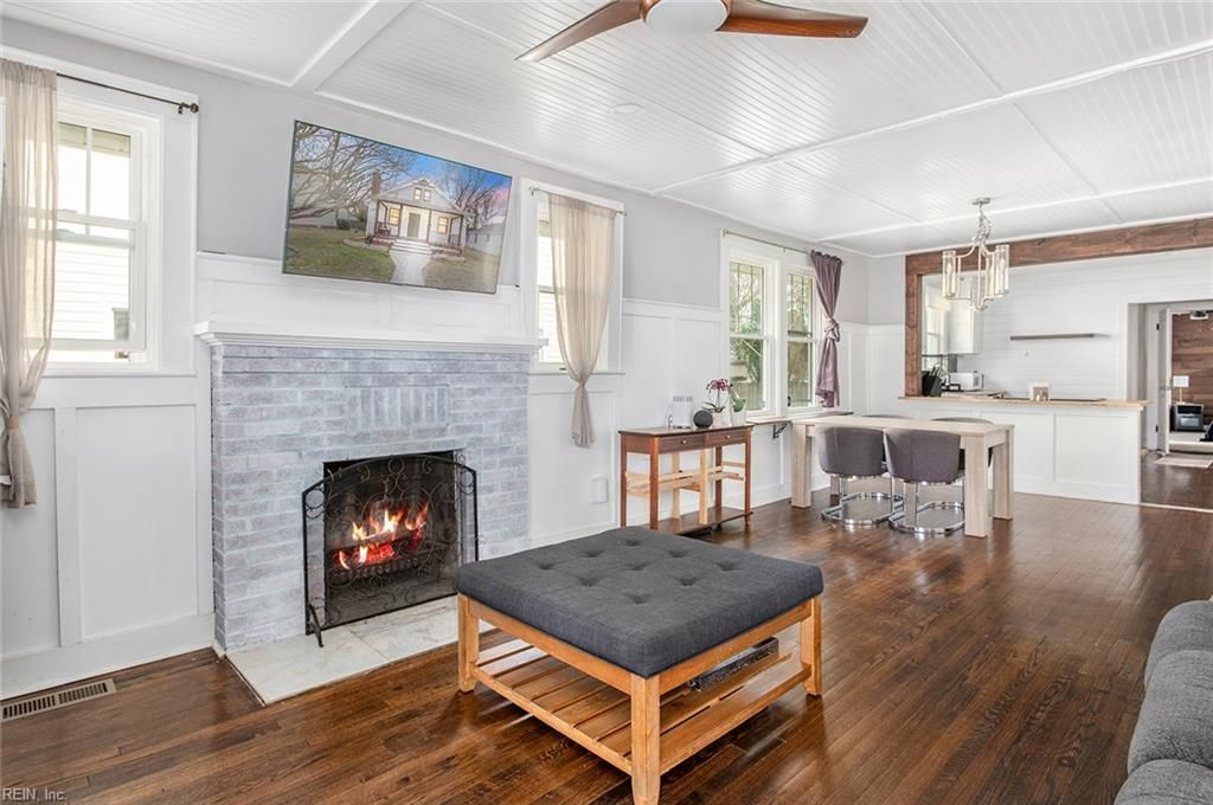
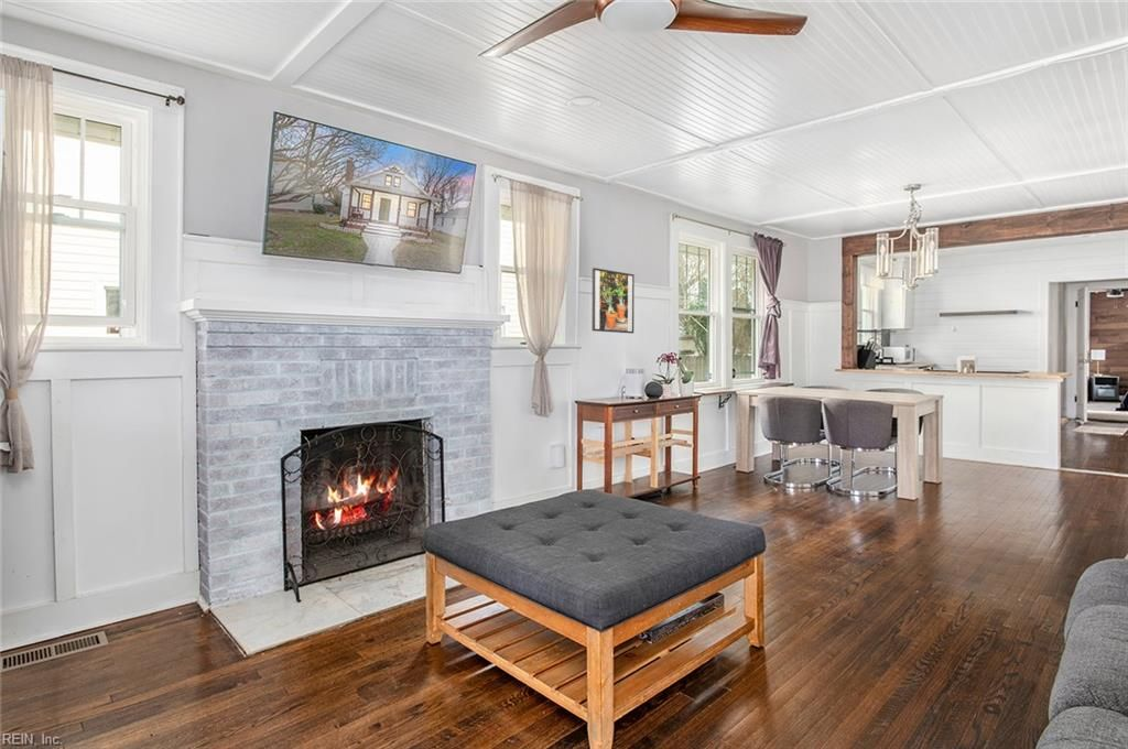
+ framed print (614, 301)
